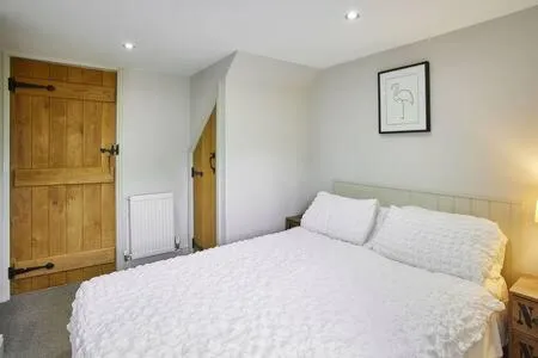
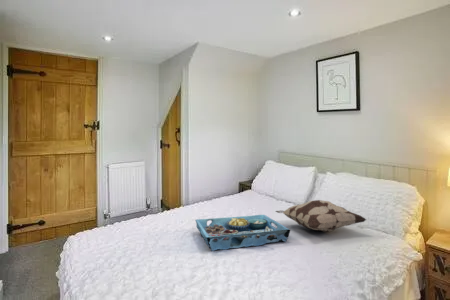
+ serving tray (239, 229)
+ decorative pillow (317, 215)
